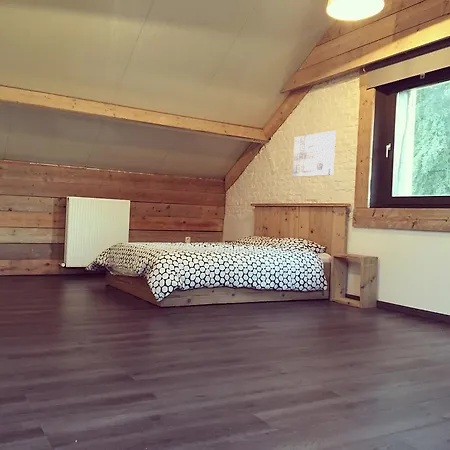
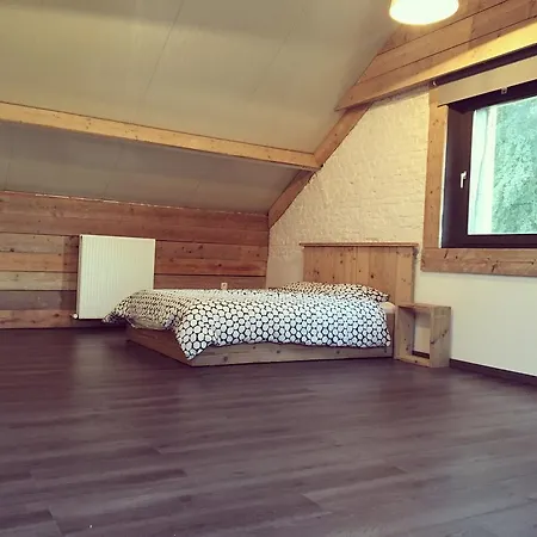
- wall art (312, 155)
